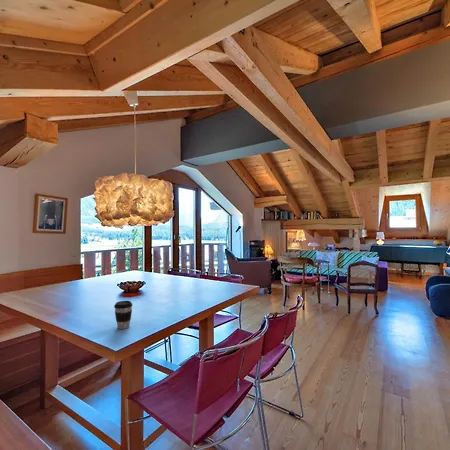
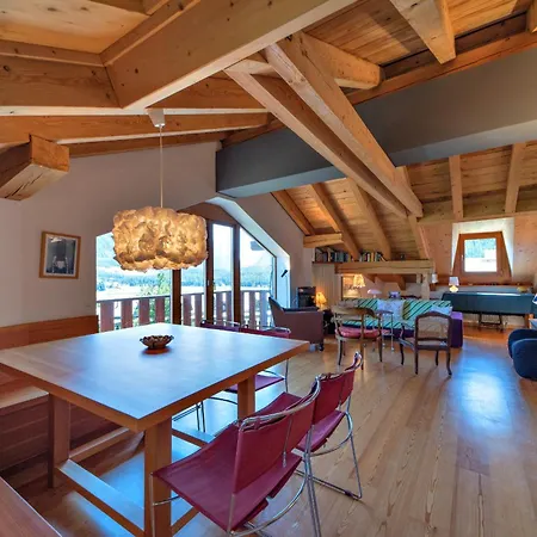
- coffee cup (123, 314)
